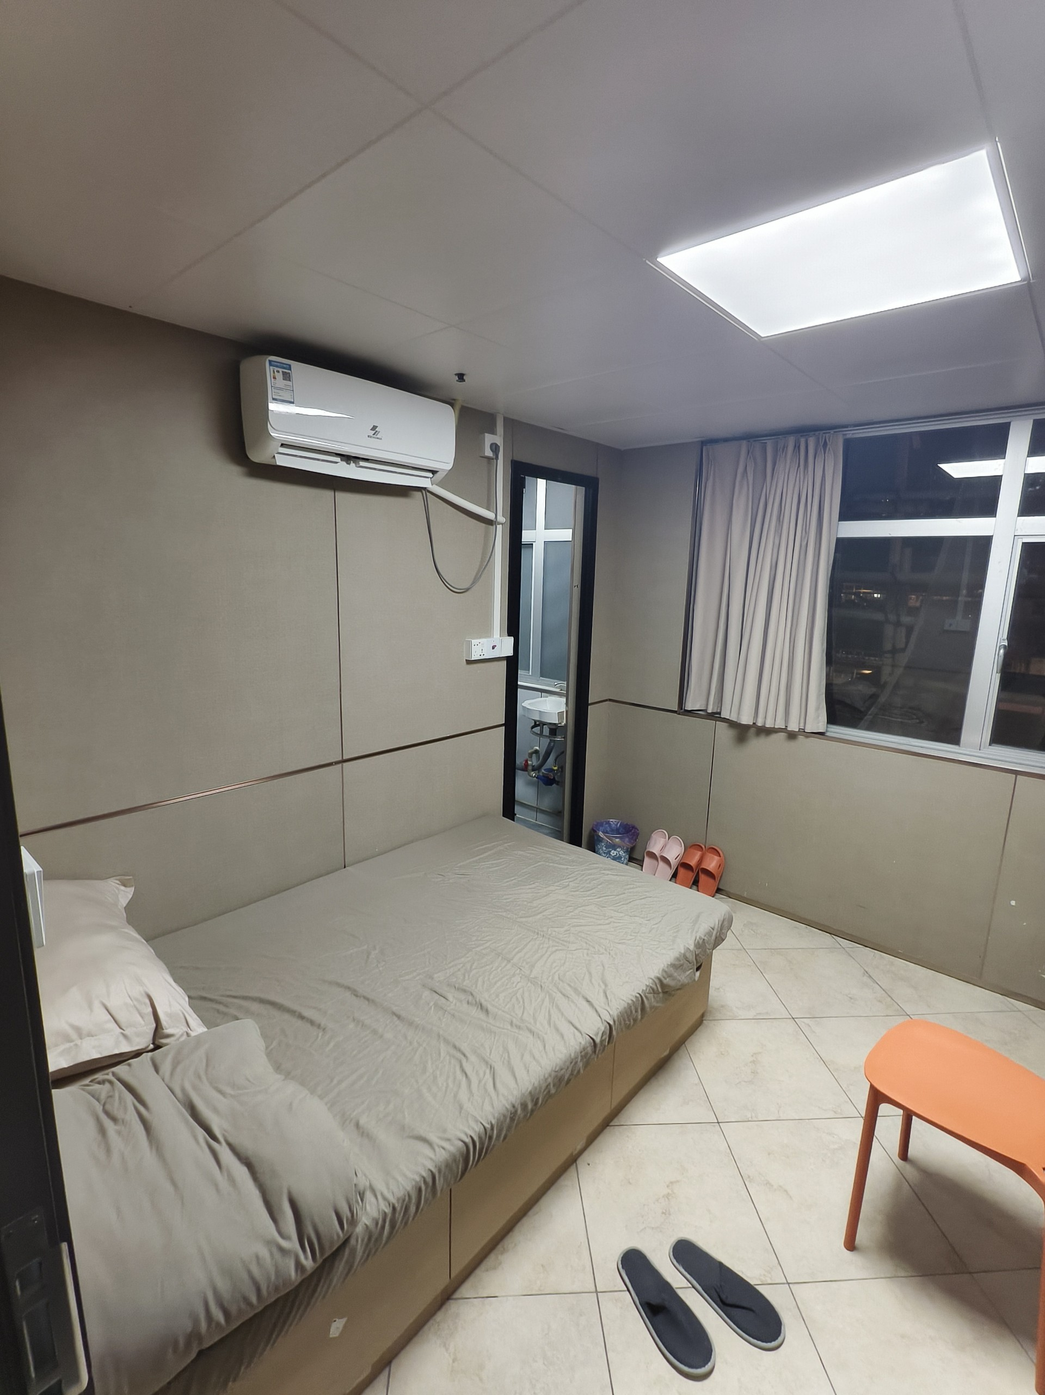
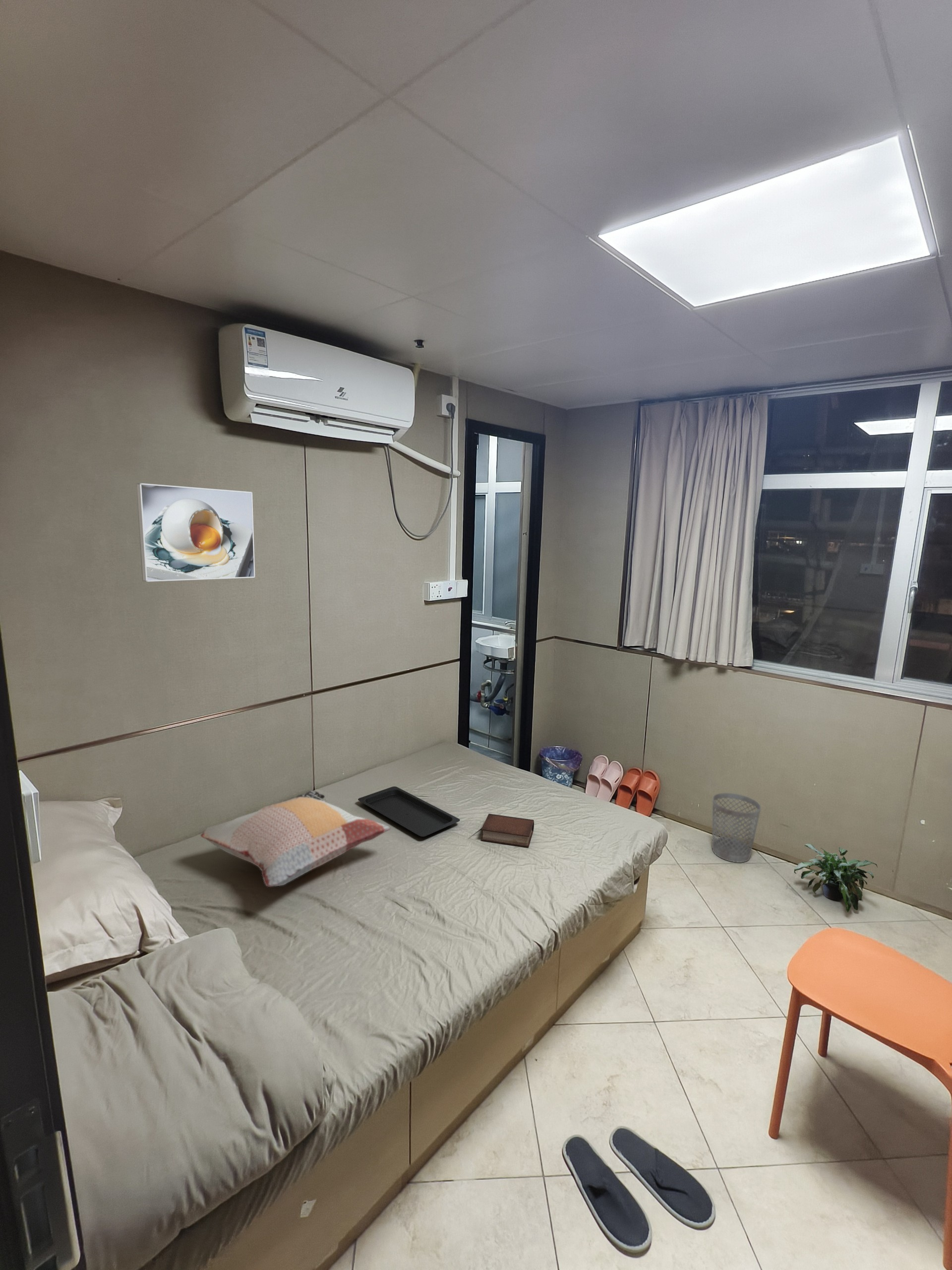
+ book (508, 829)
+ serving tray (407, 812)
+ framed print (200, 534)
+ wastebasket (733, 828)
+ decorative pillow (296, 831)
+ potted plant (834, 873)
